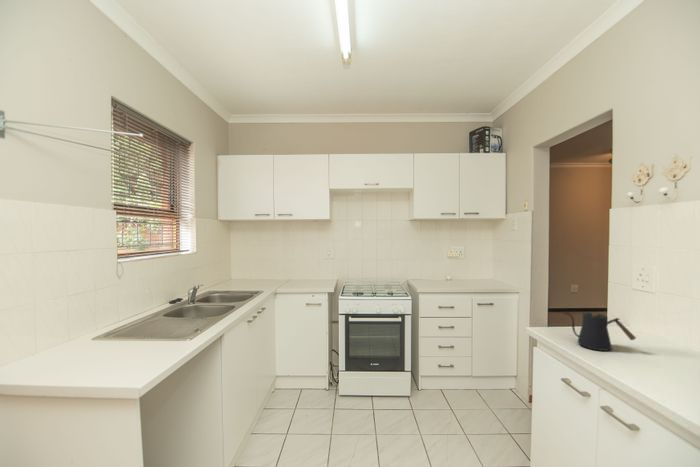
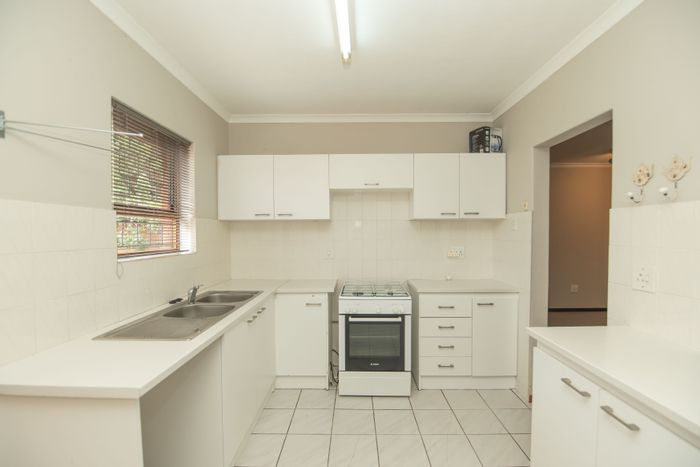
- kettle (596, 330)
